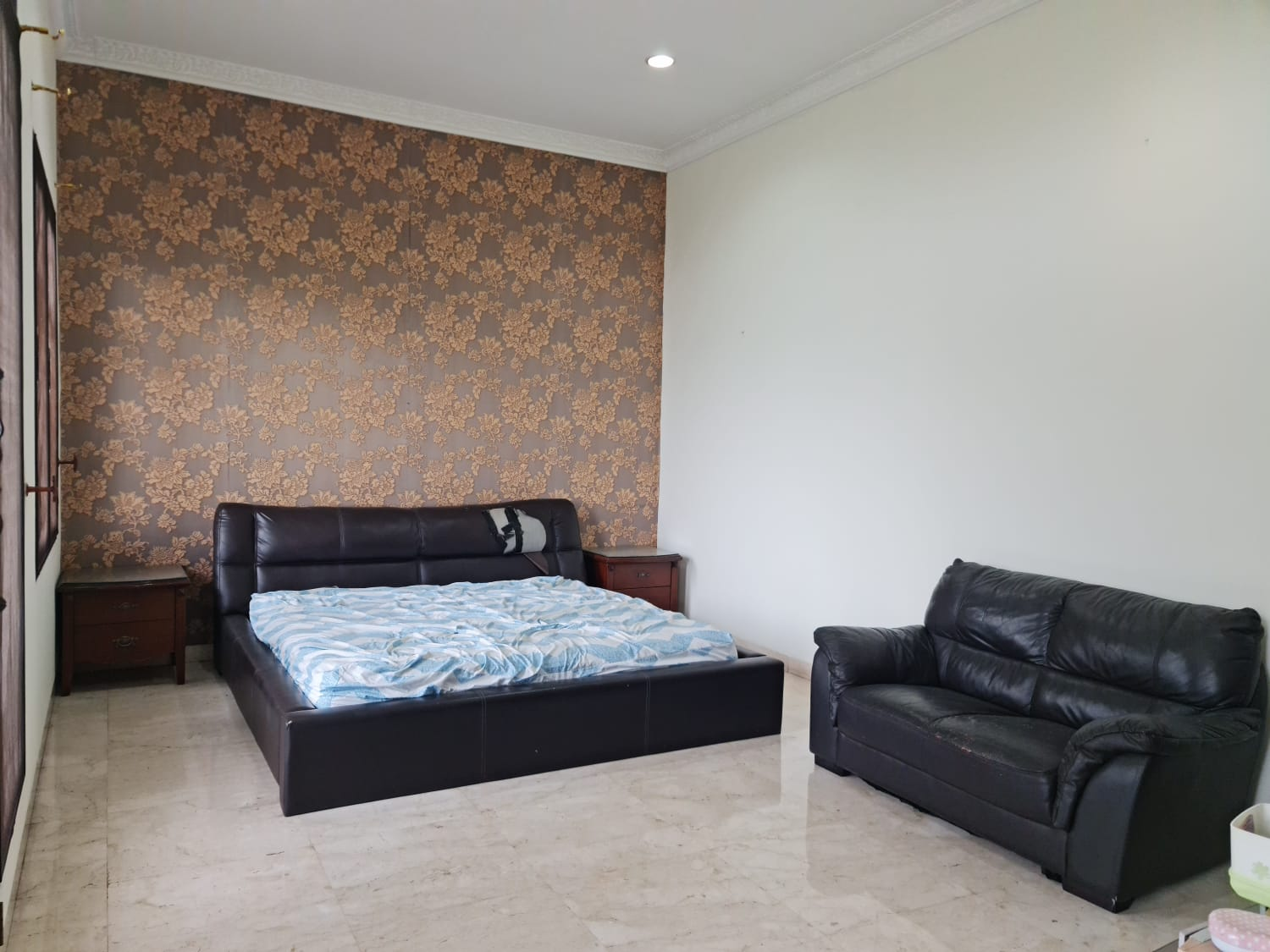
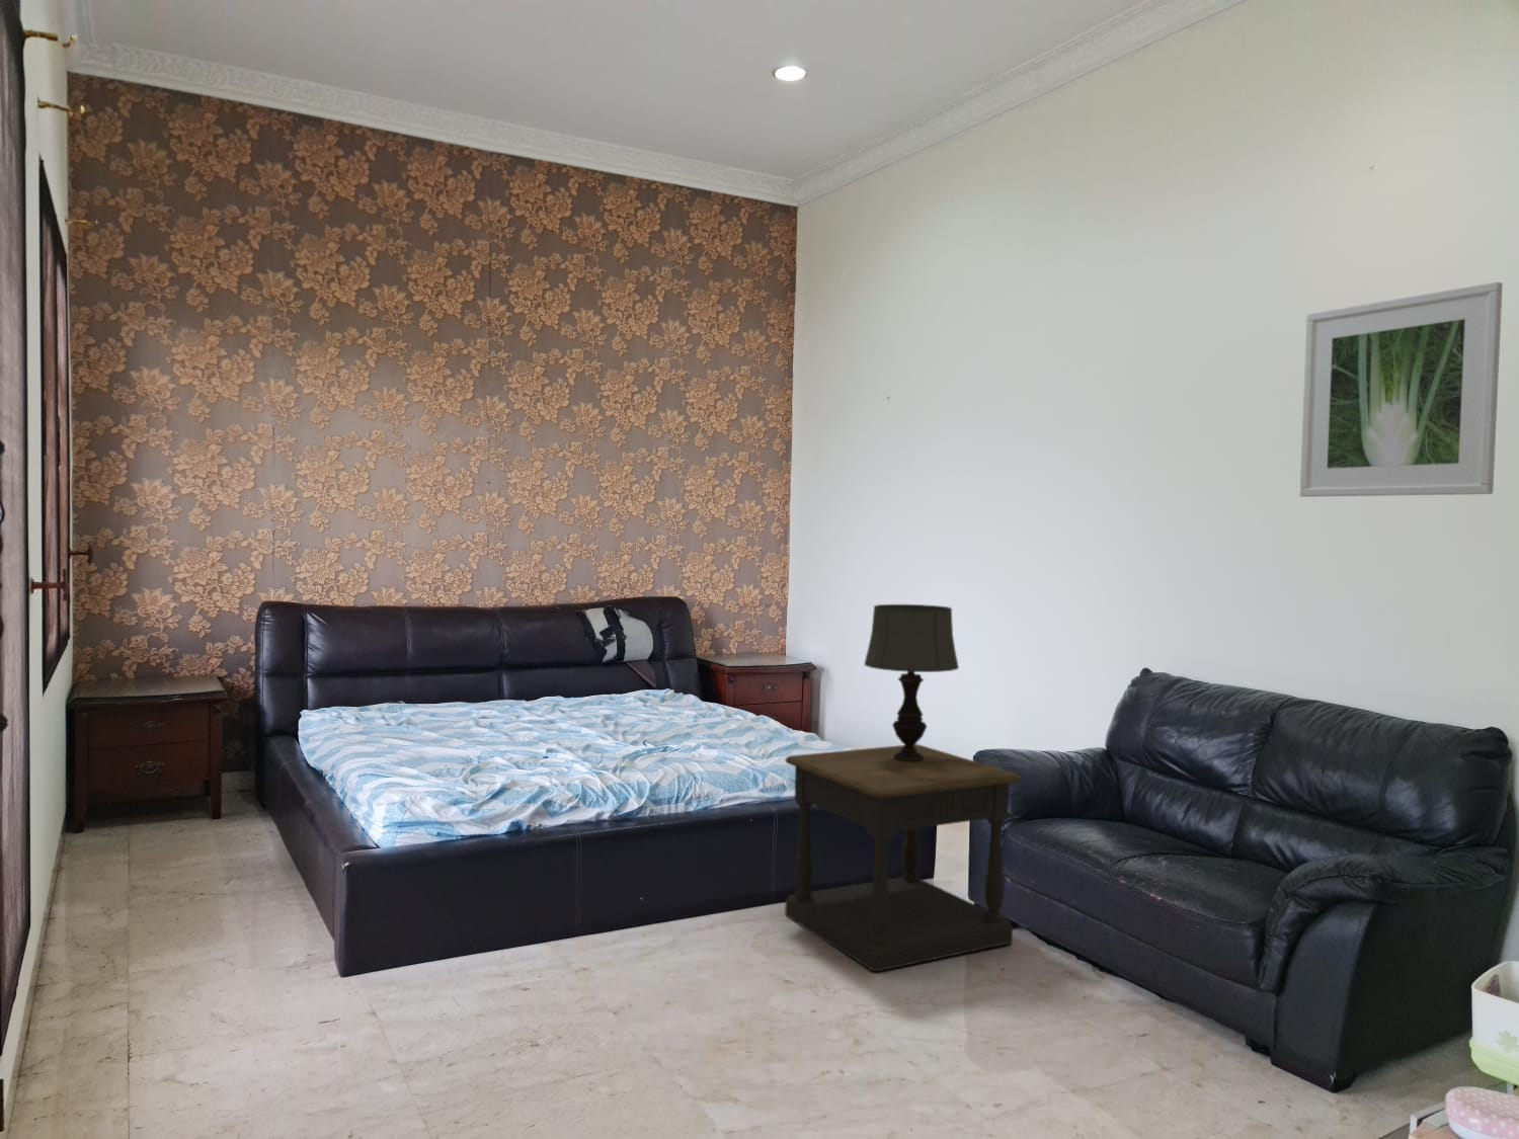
+ table lamp (910, 682)
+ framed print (1393, 397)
+ side table (903, 846)
